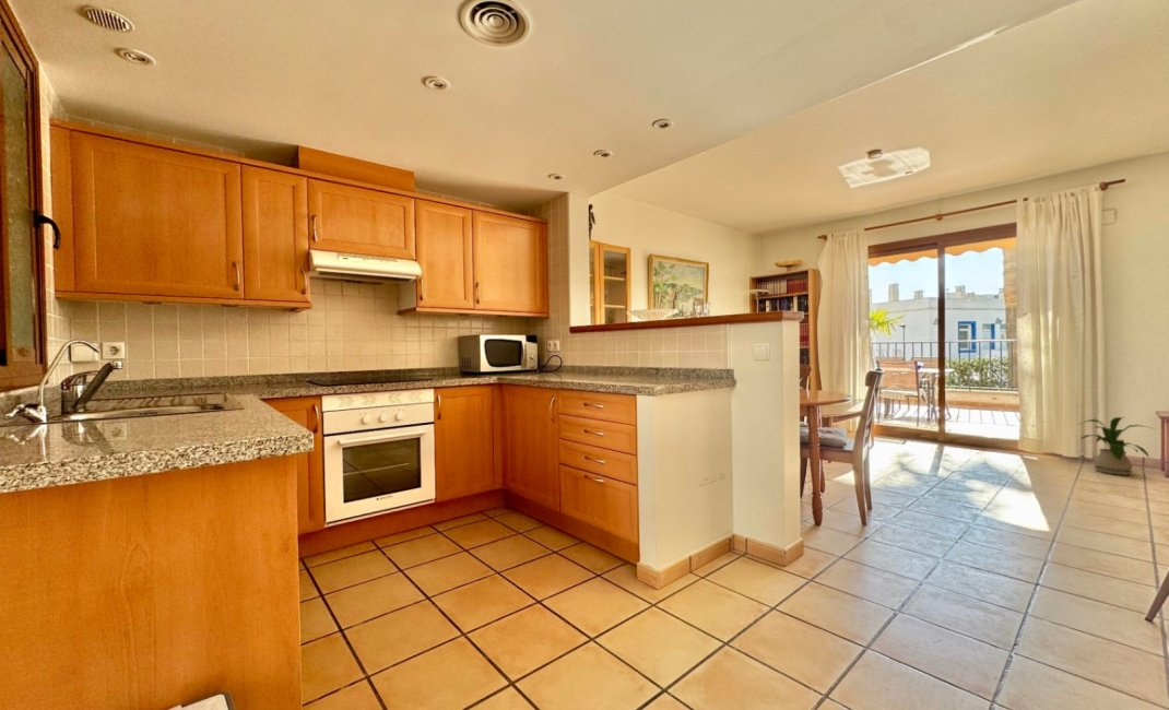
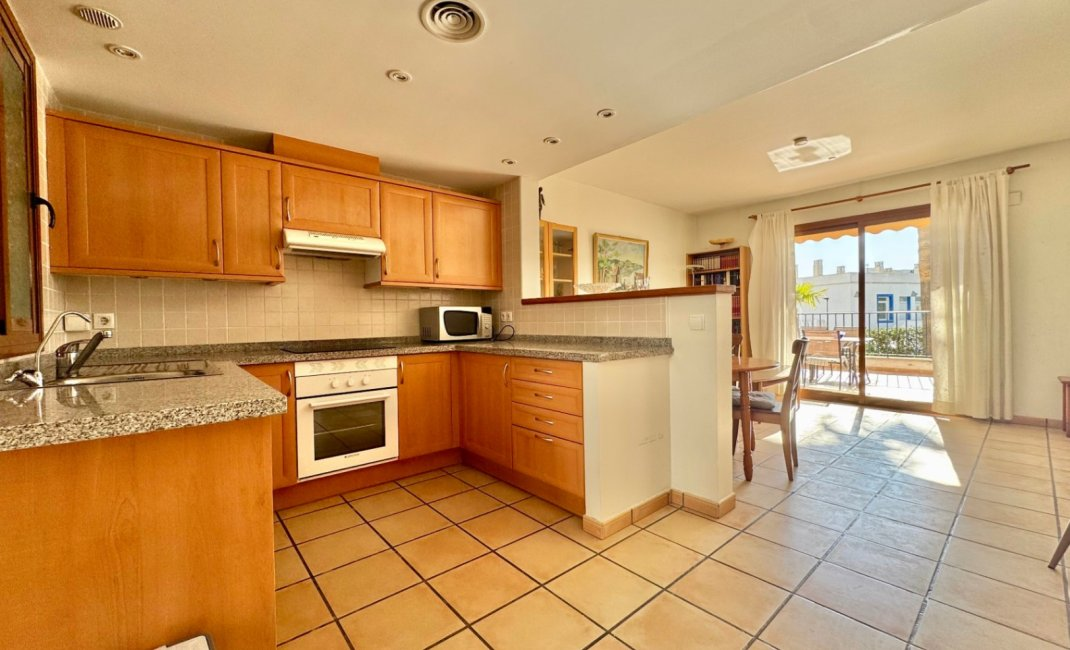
- house plant (1114, 442)
